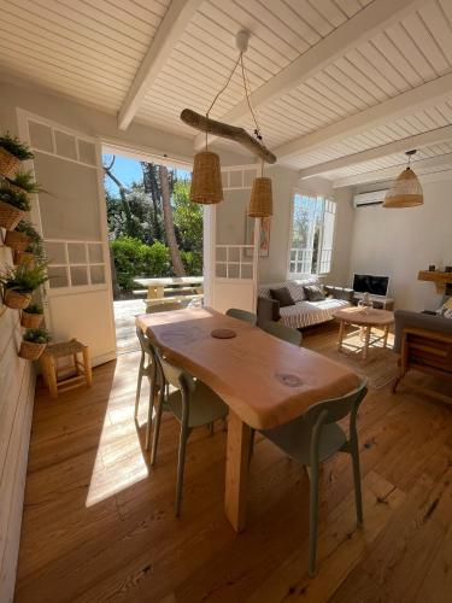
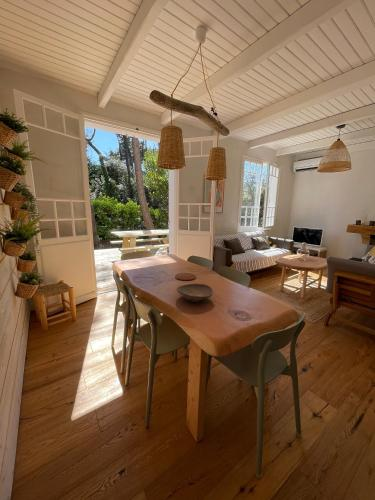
+ decorative bowl (194, 293)
